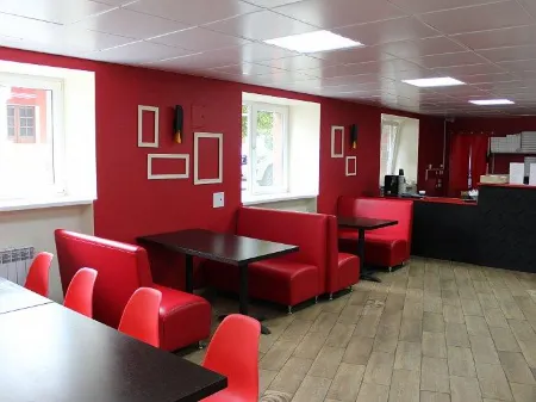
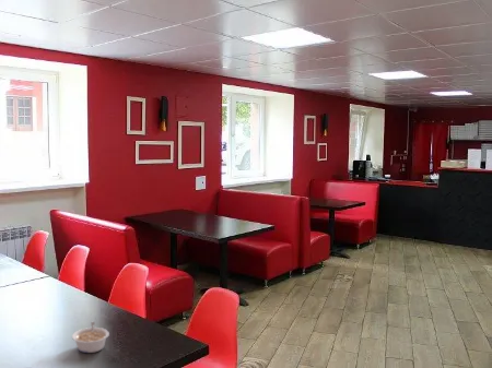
+ legume (90, 339)
